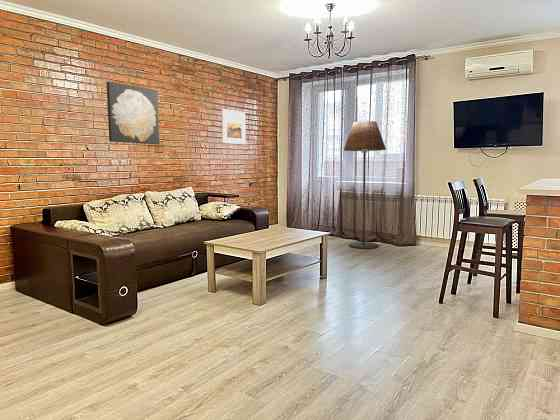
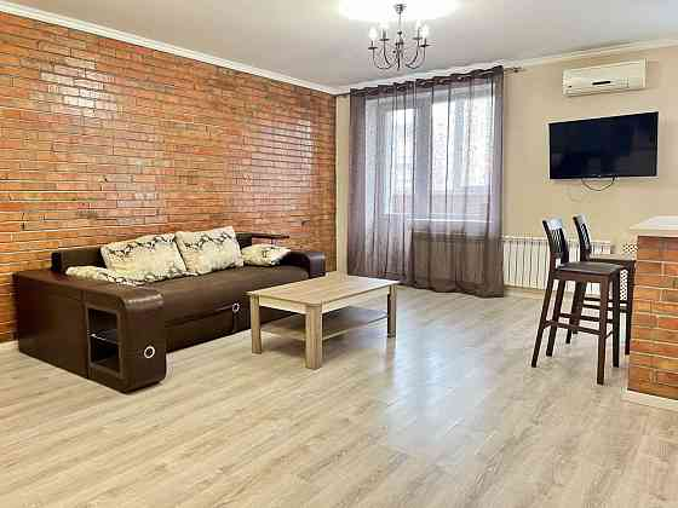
- floor lamp (364, 184)
- wall art (134, 114)
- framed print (234, 127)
